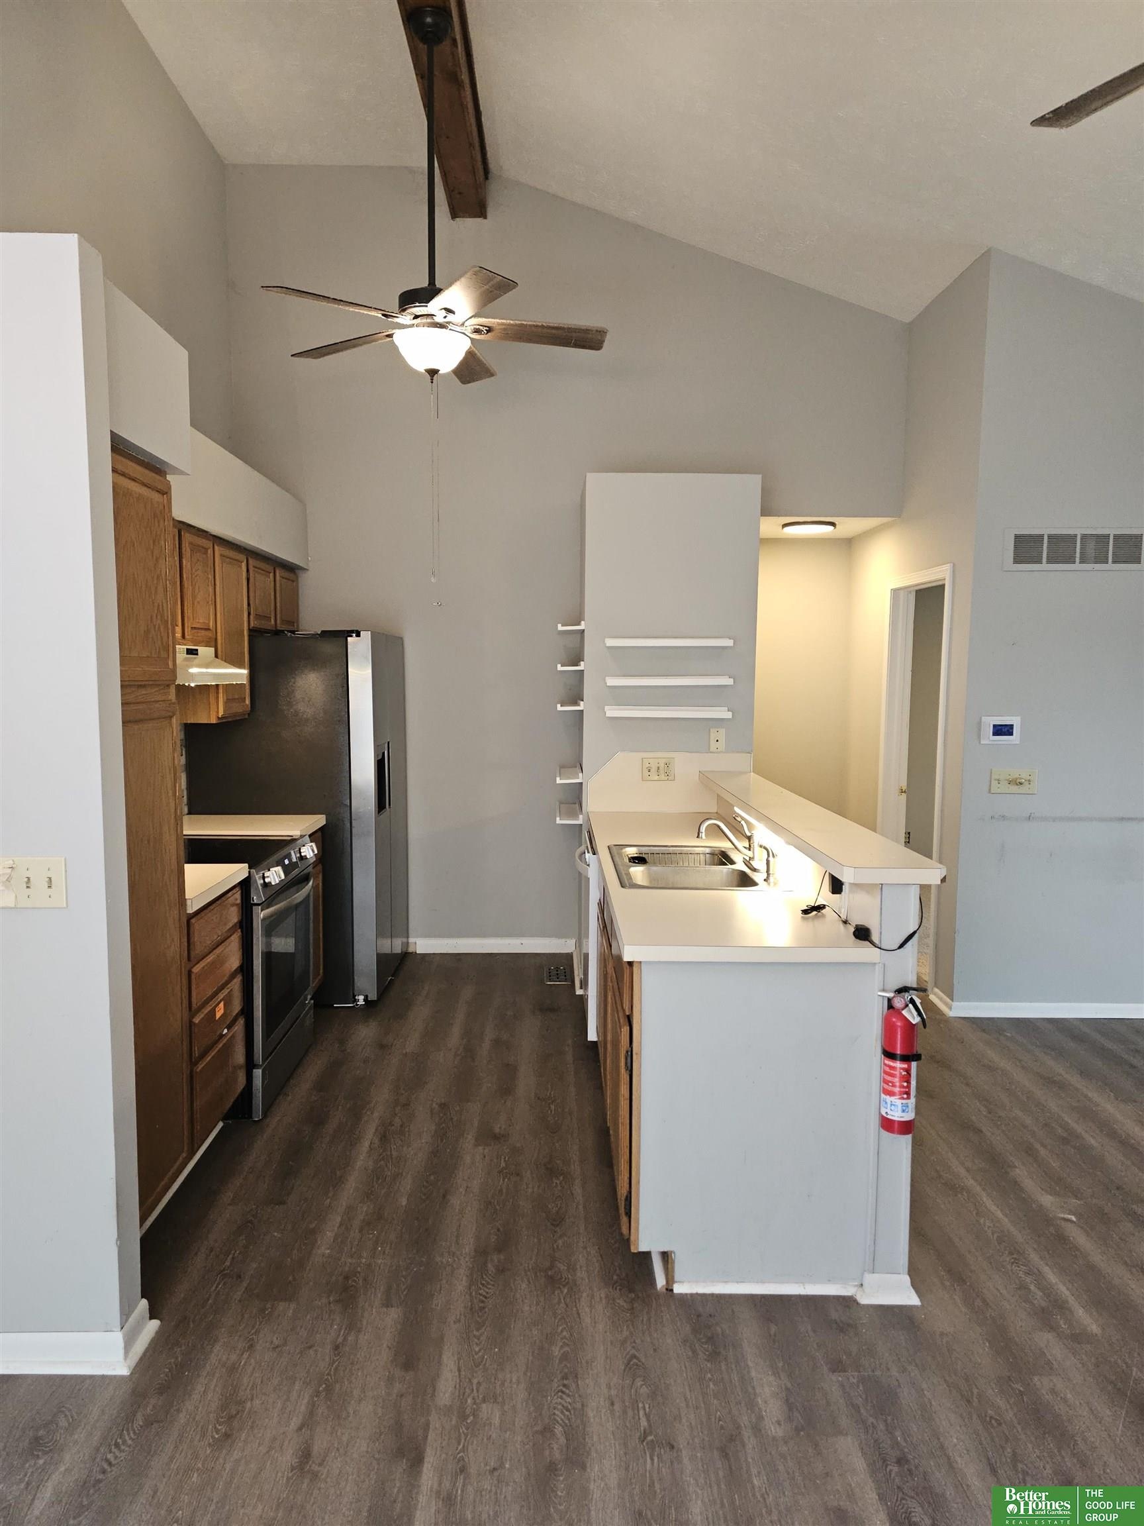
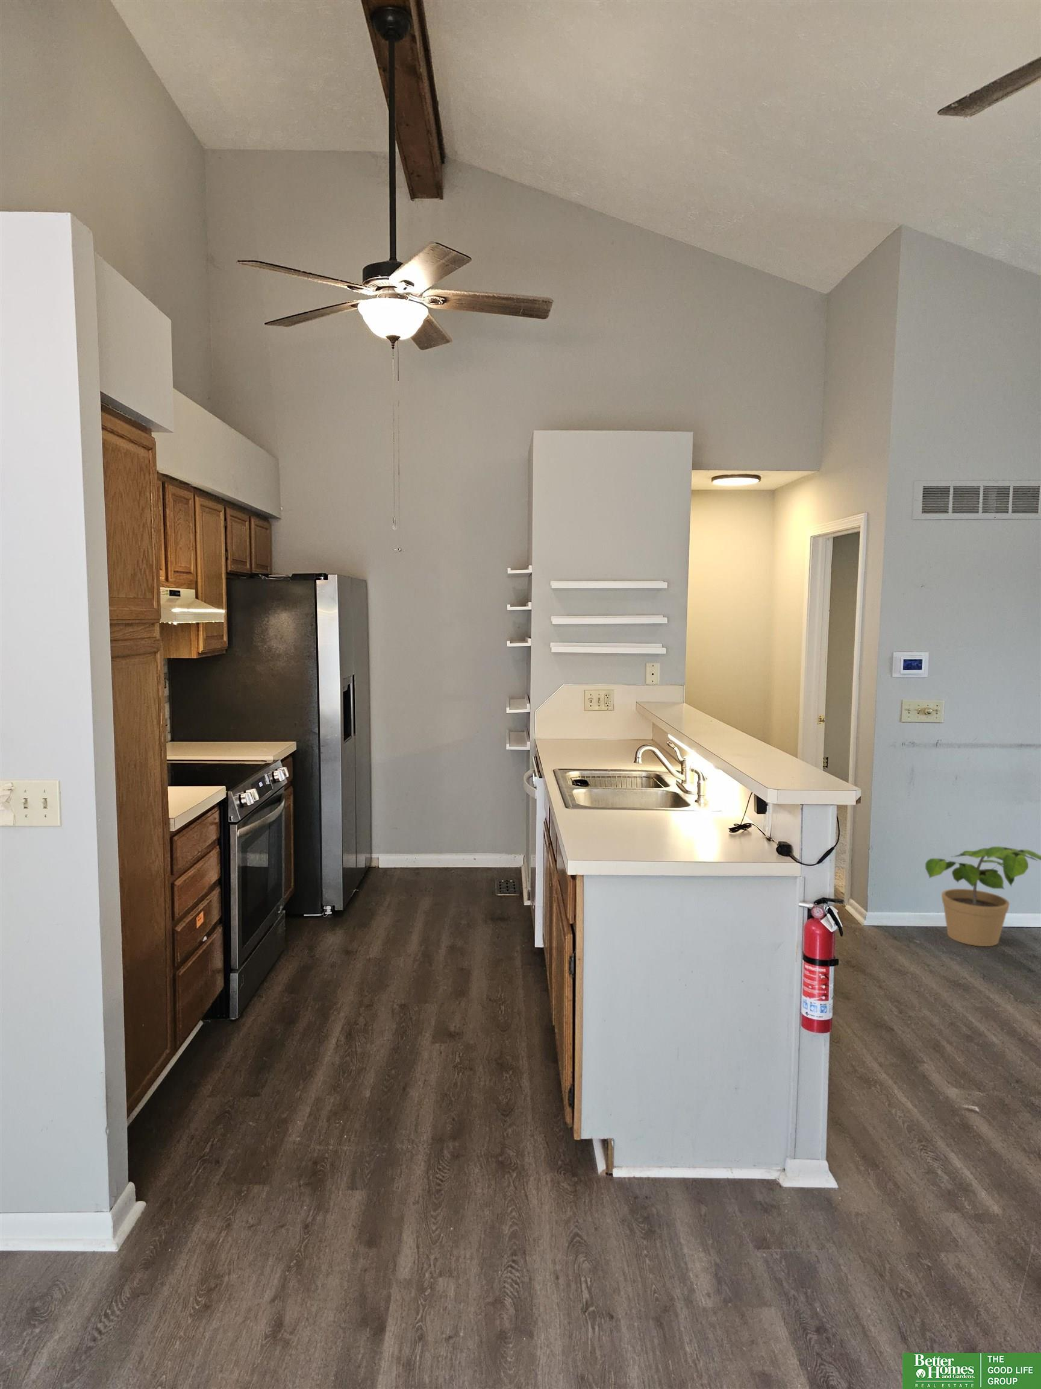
+ potted plant (981, 895)
